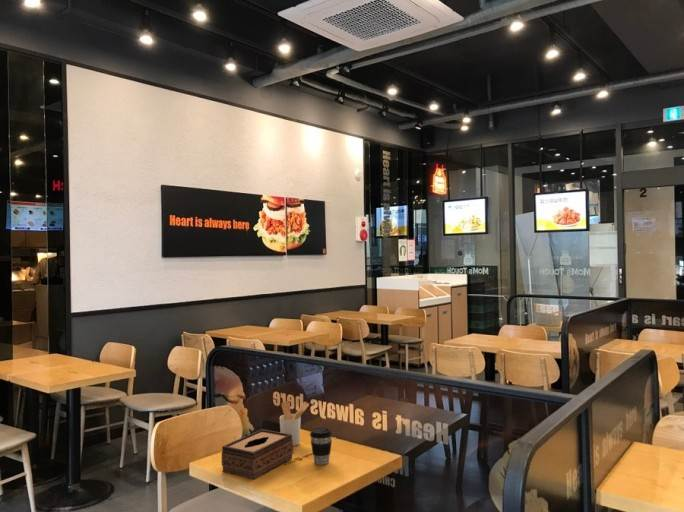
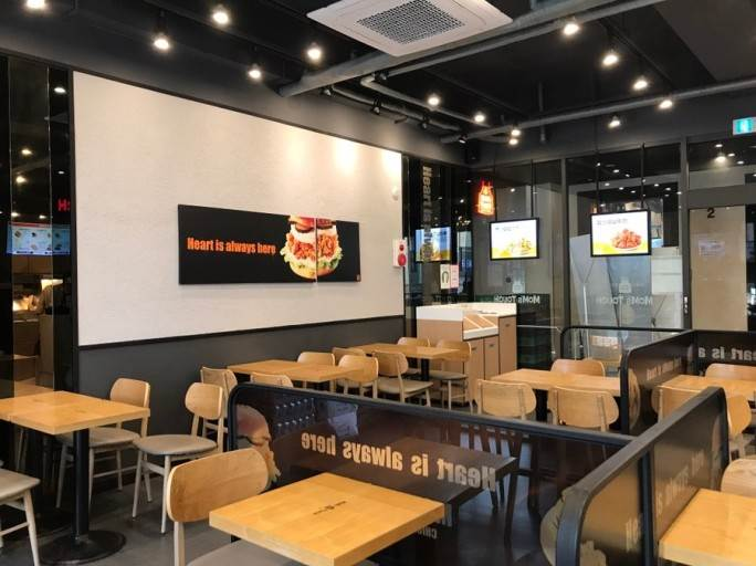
- tissue box (258, 452)
- utensil holder (295, 422)
- coffee cup (321, 446)
